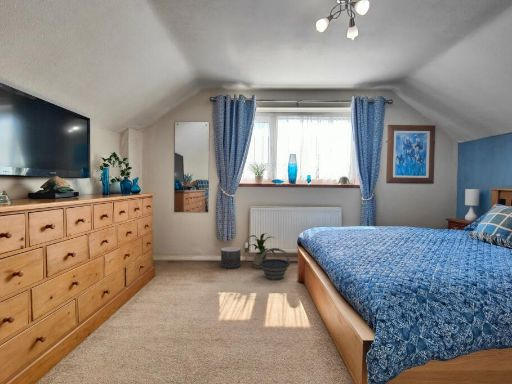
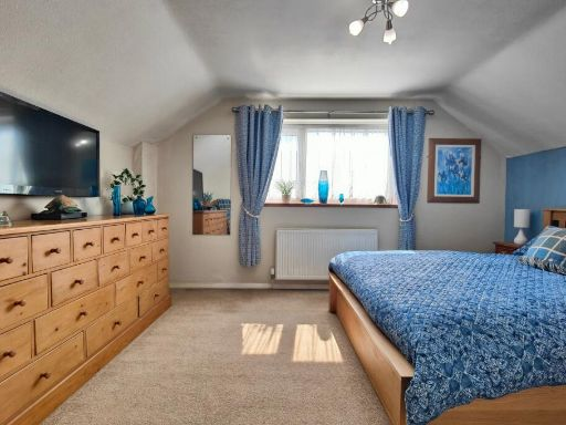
- planter (230, 257)
- house plant (261, 248)
- bucket (274, 262)
